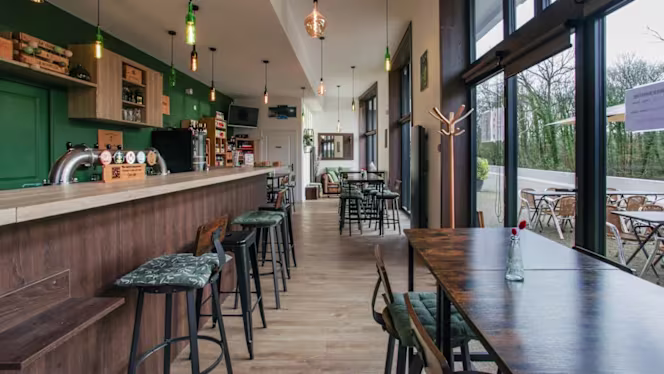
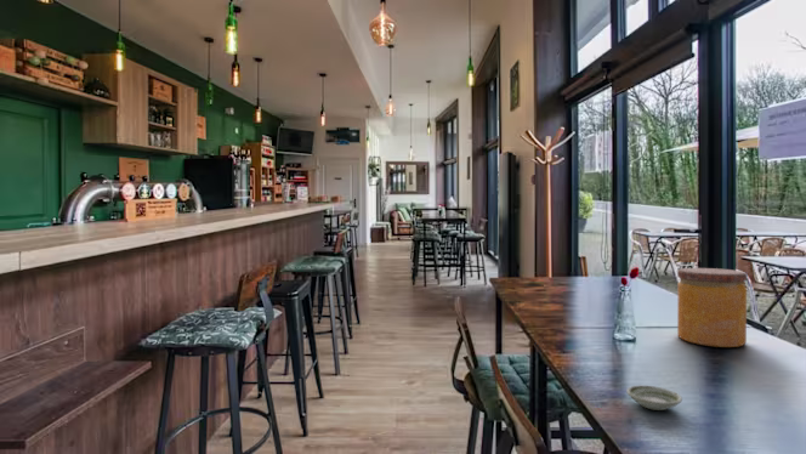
+ jar (710, 305)
+ saucer (653, 398)
